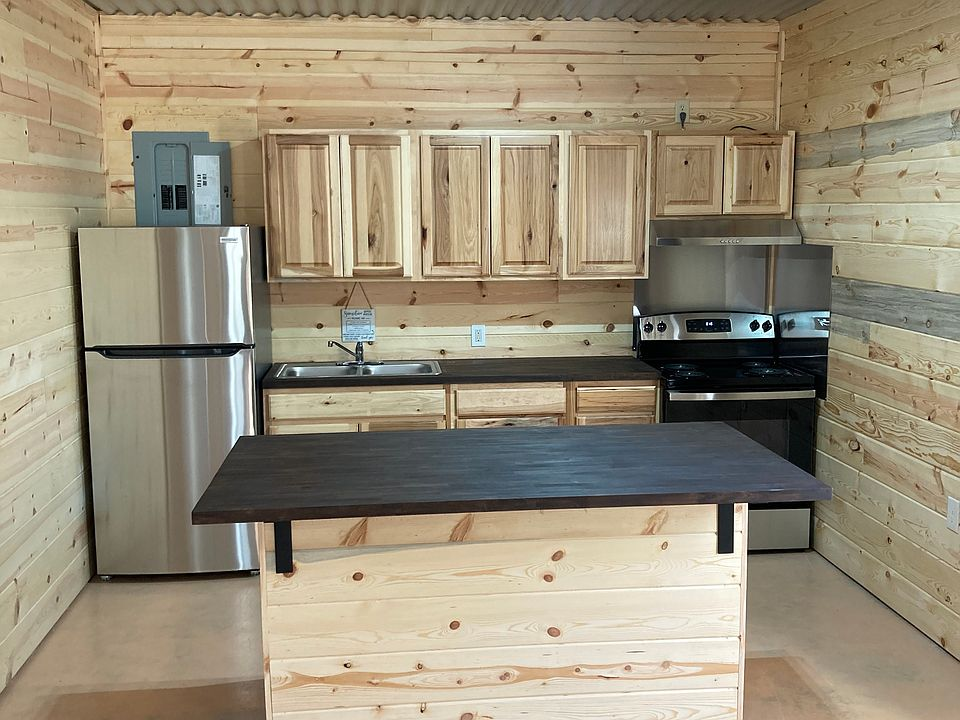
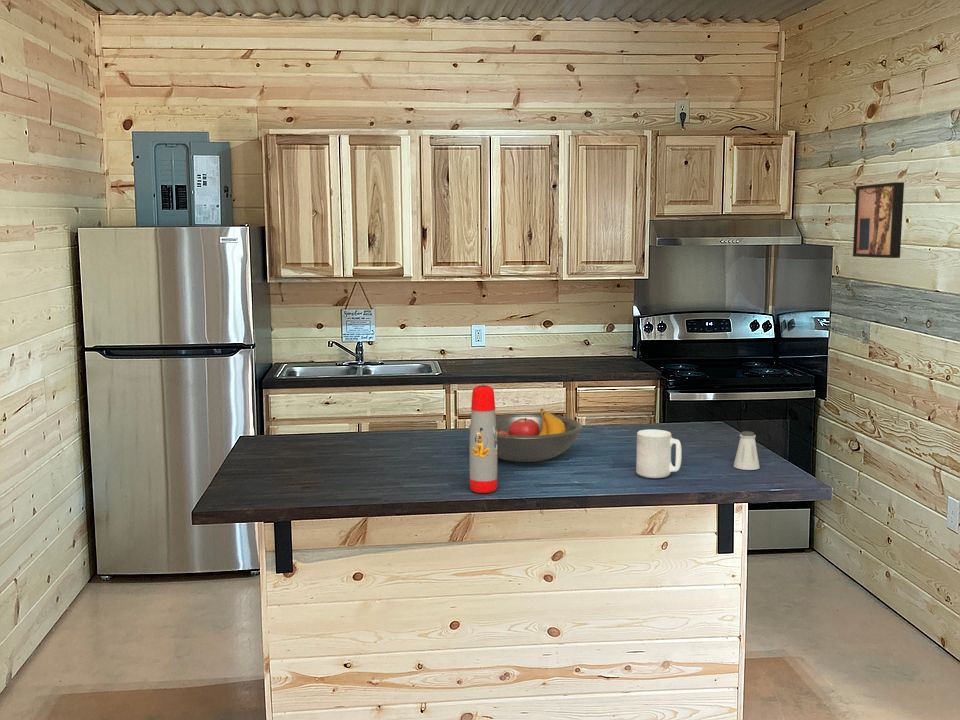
+ water bottle (483, 438)
+ wall art (877, 221)
+ fruit bowl (525, 436)
+ mug (657, 454)
+ saltshaker (747, 449)
